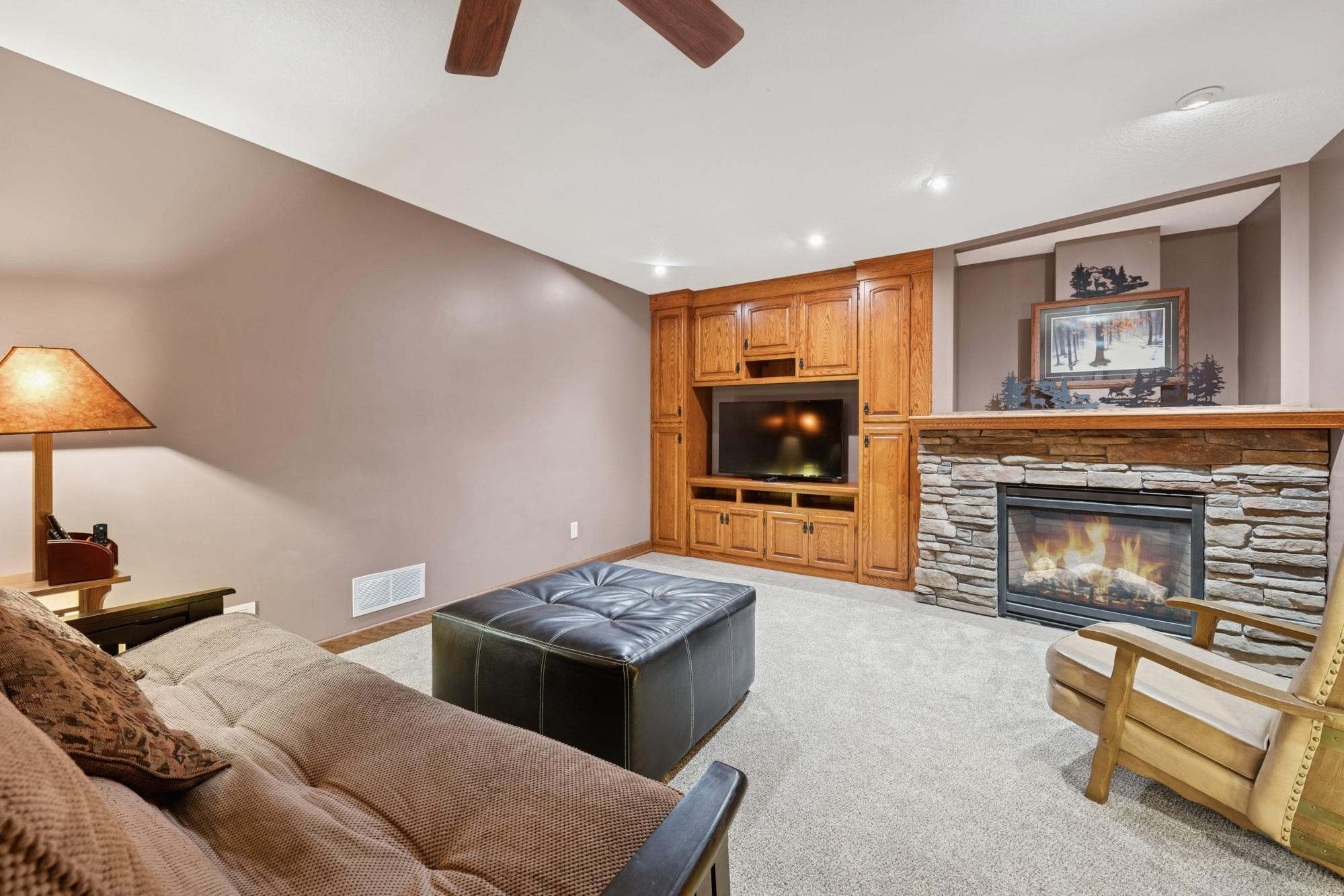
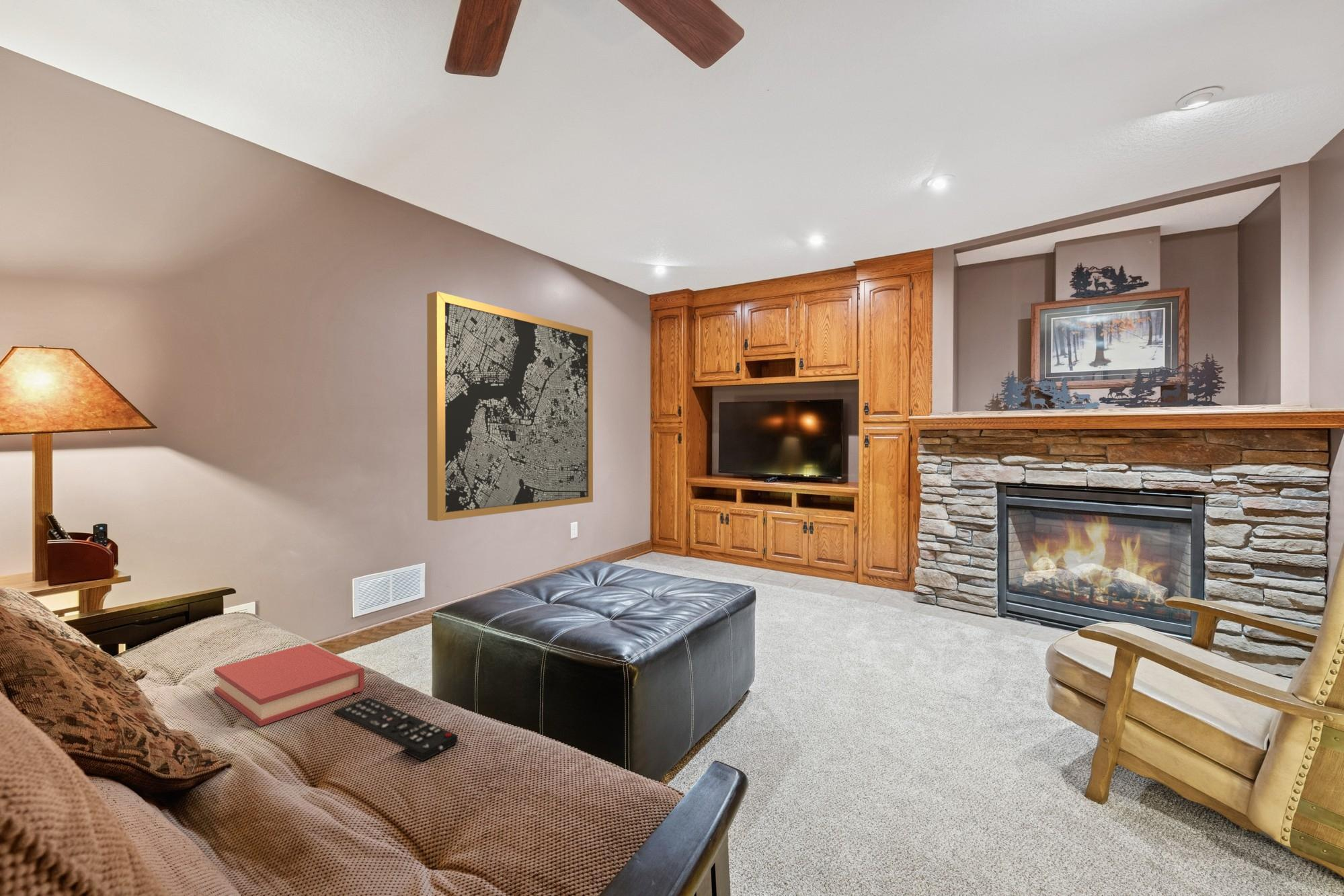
+ remote control (393, 725)
+ wall art (521, 412)
+ hardback book (289, 679)
